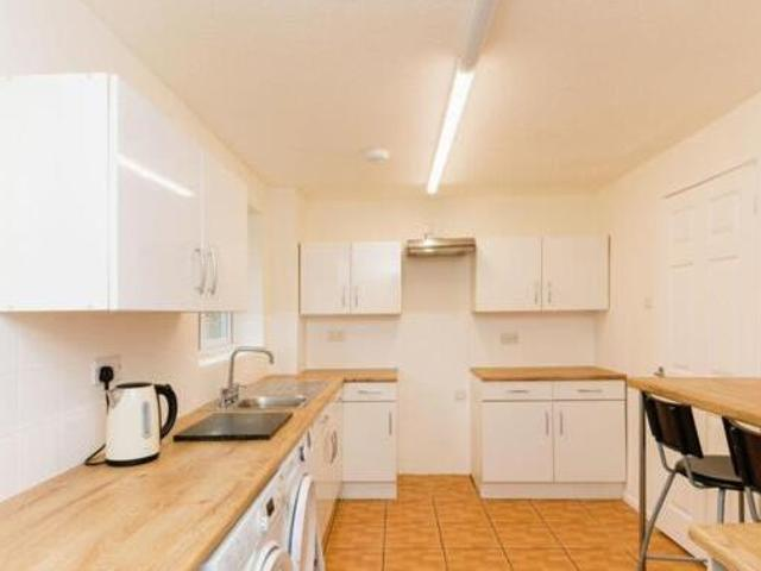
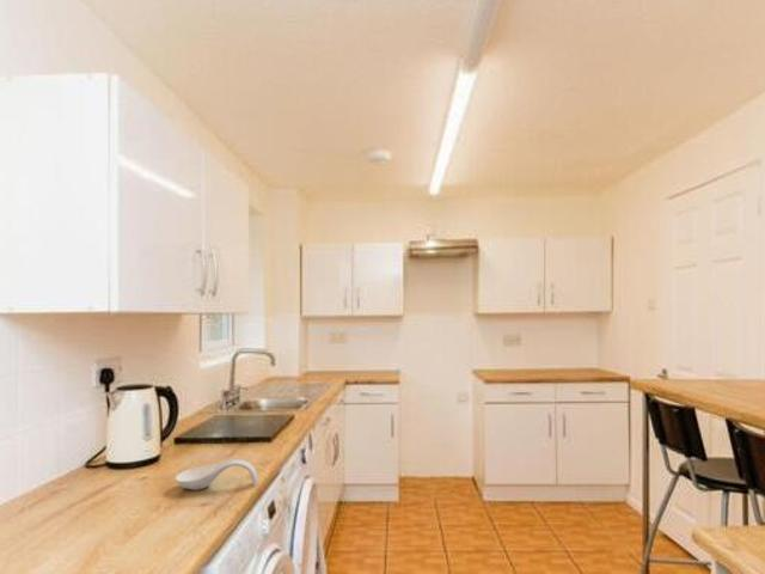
+ spoon rest (216, 472)
